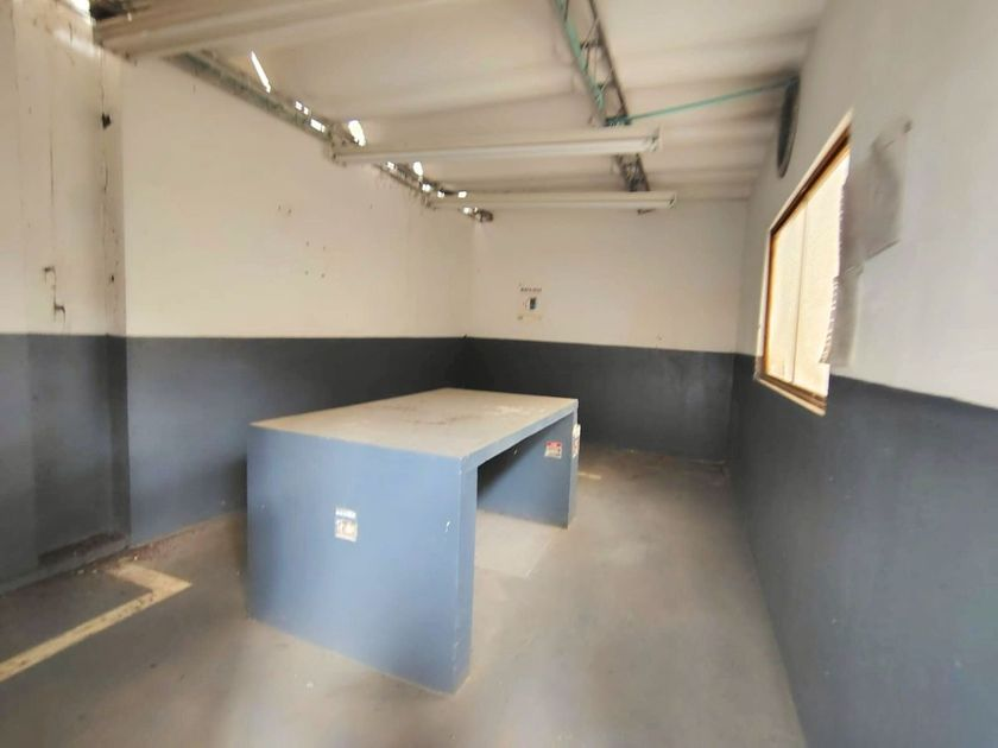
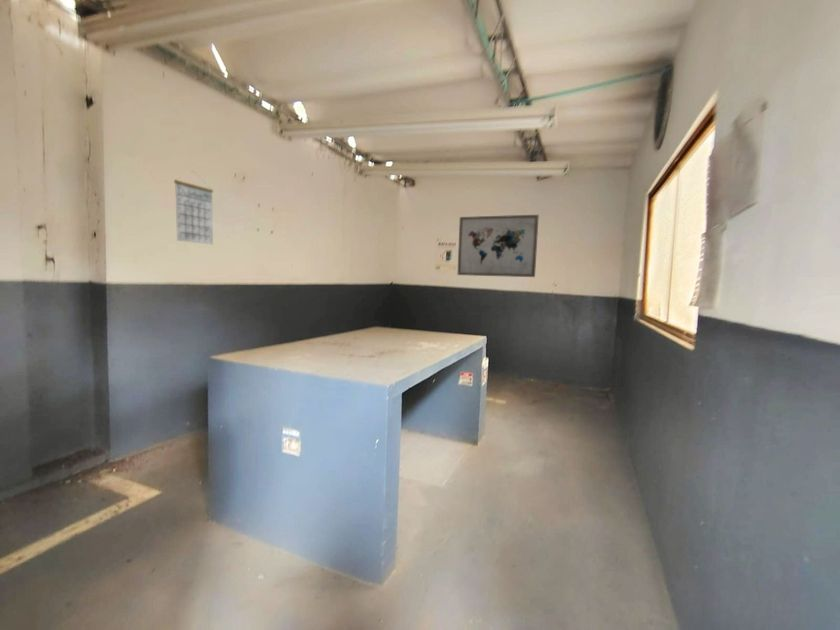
+ calendar (195, 207)
+ wall art (496, 246)
